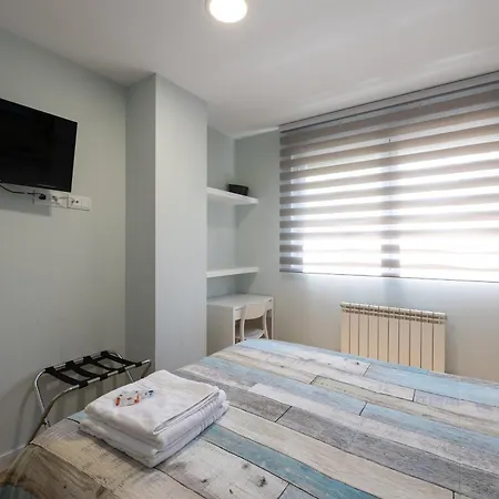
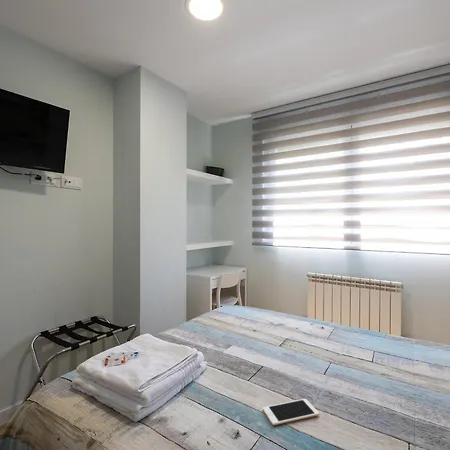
+ cell phone (290, 411)
